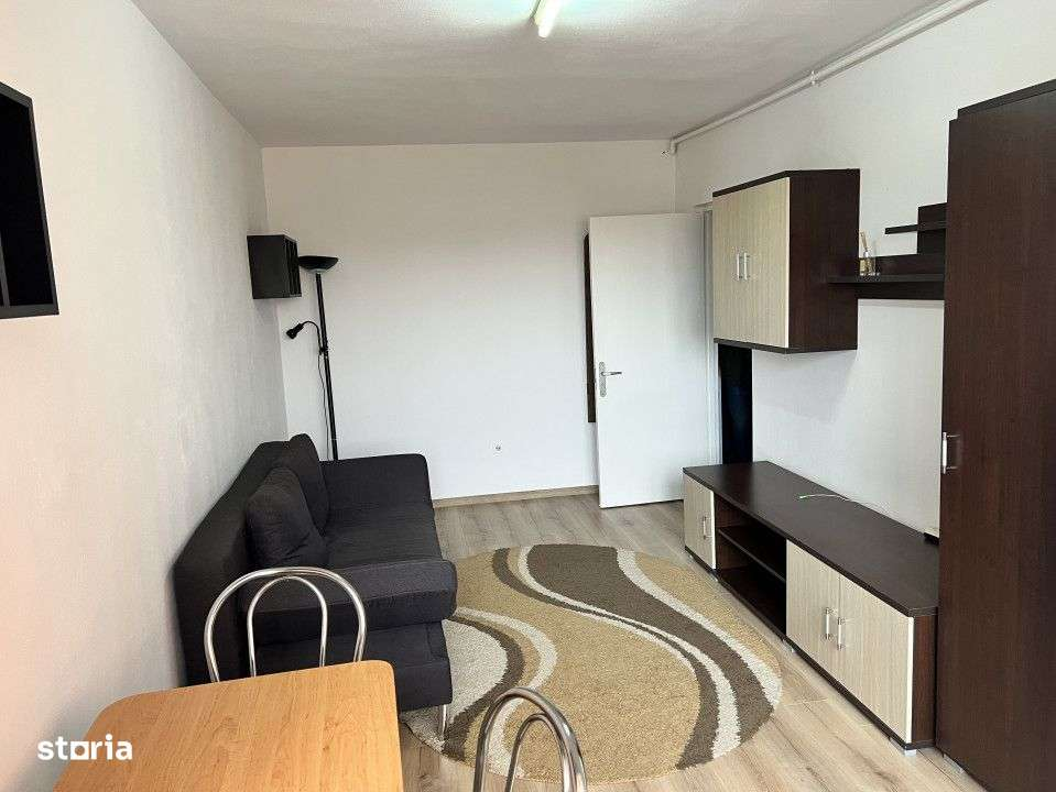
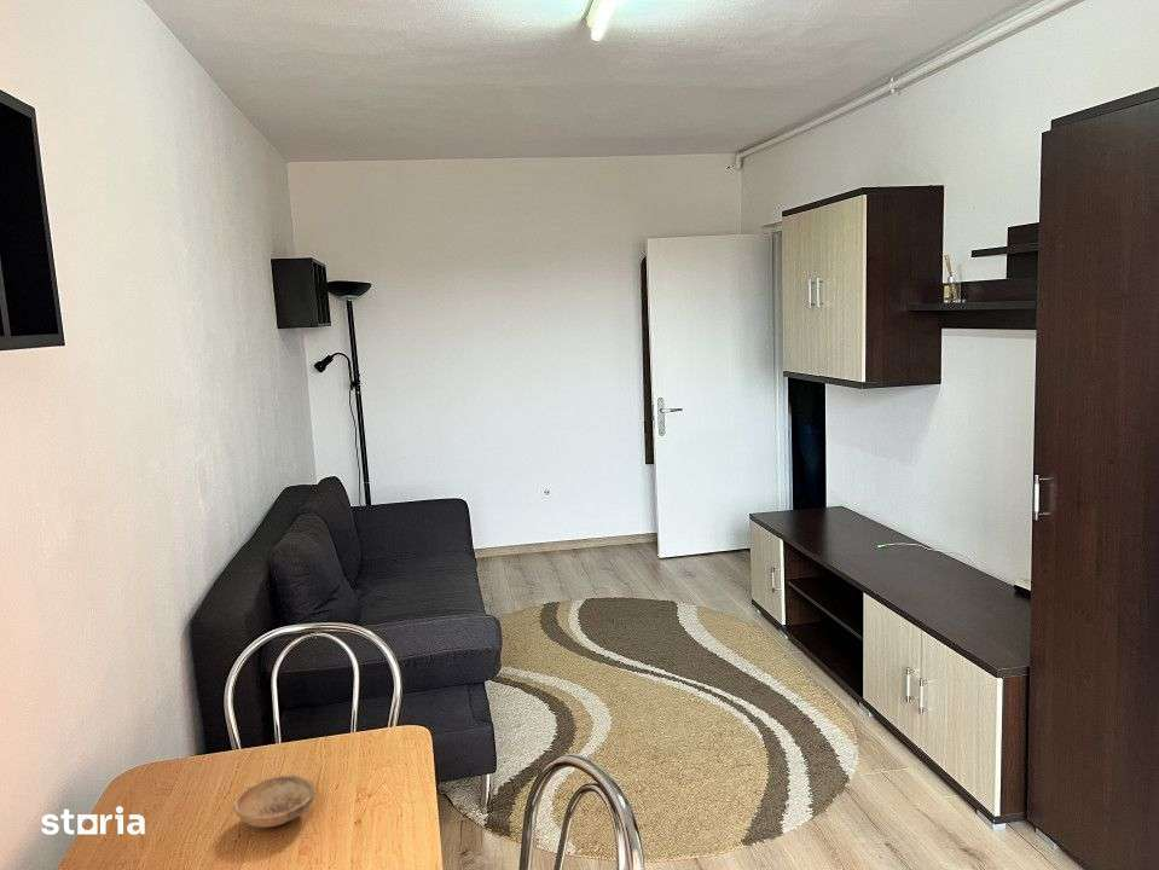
+ bowl (276, 807)
